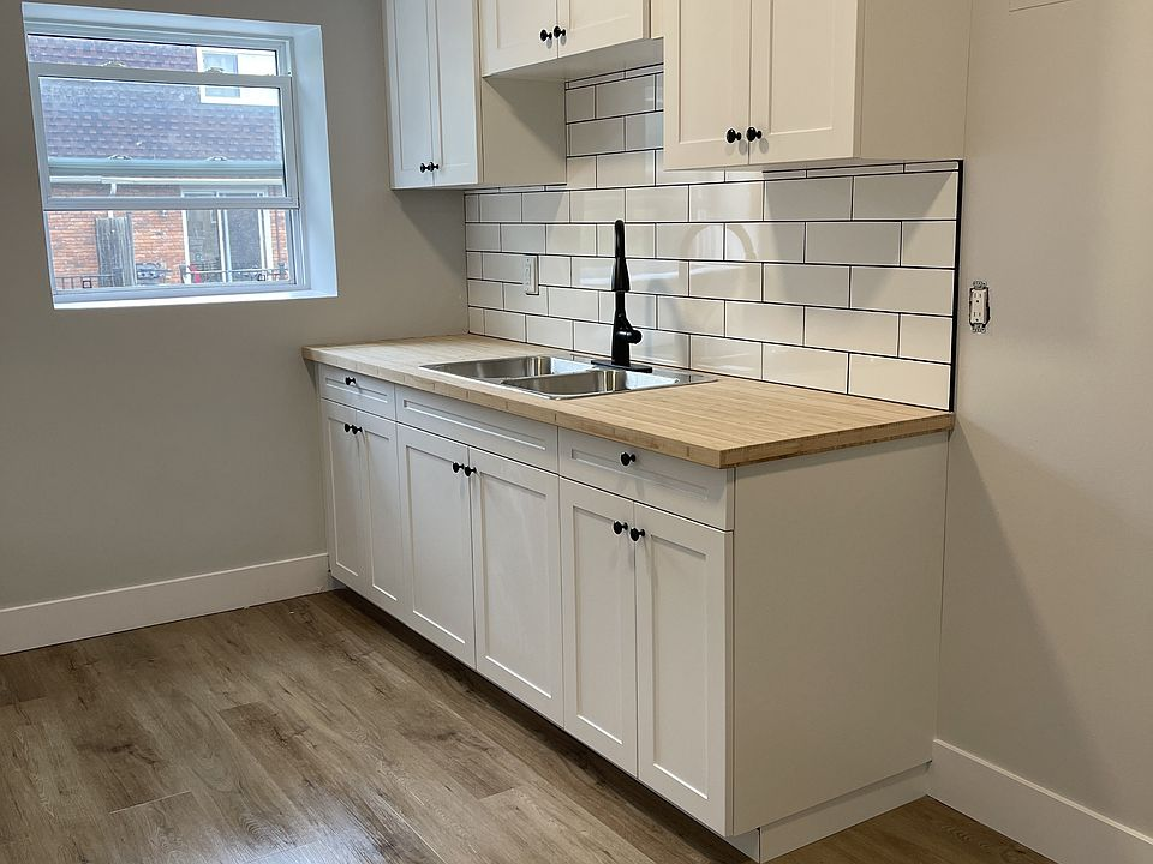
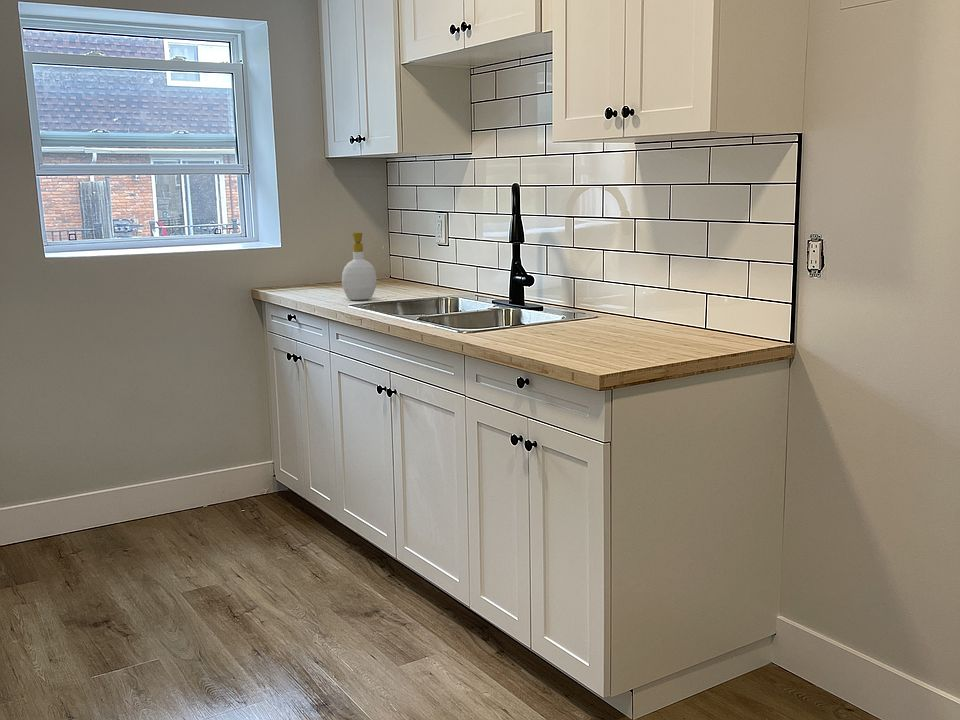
+ soap bottle (358, 266)
